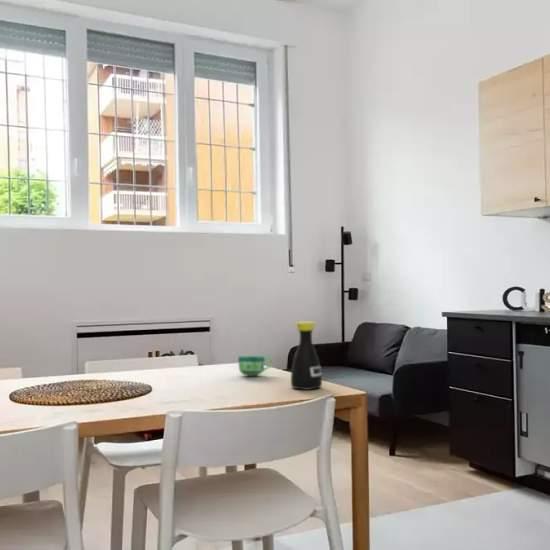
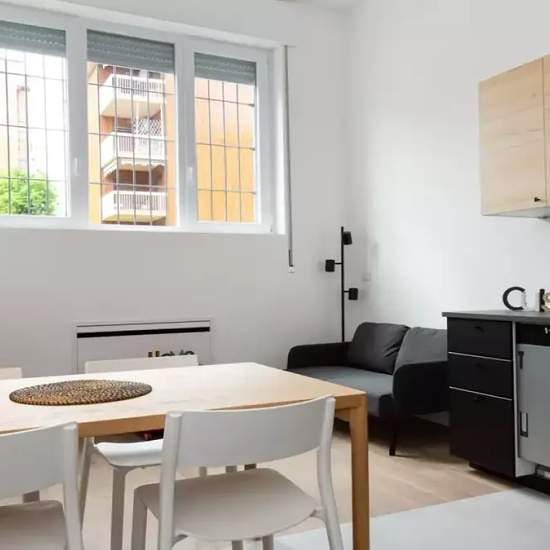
- cup (255, 364)
- bottle (306, 354)
